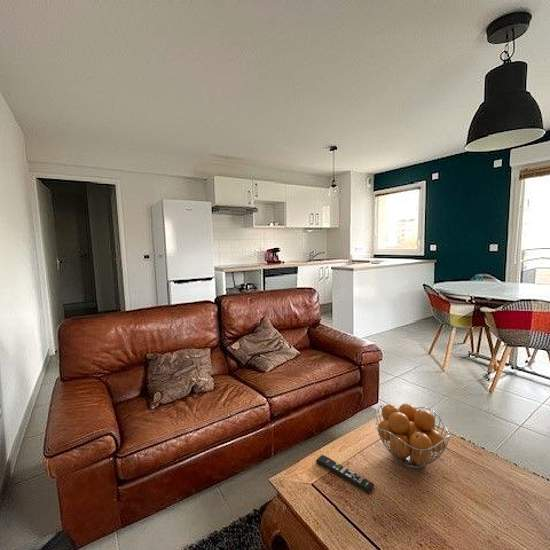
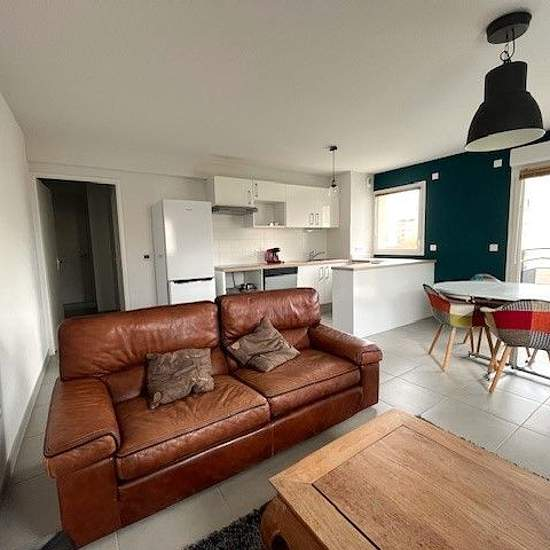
- fruit basket (411, 434)
- remote control (343, 471)
